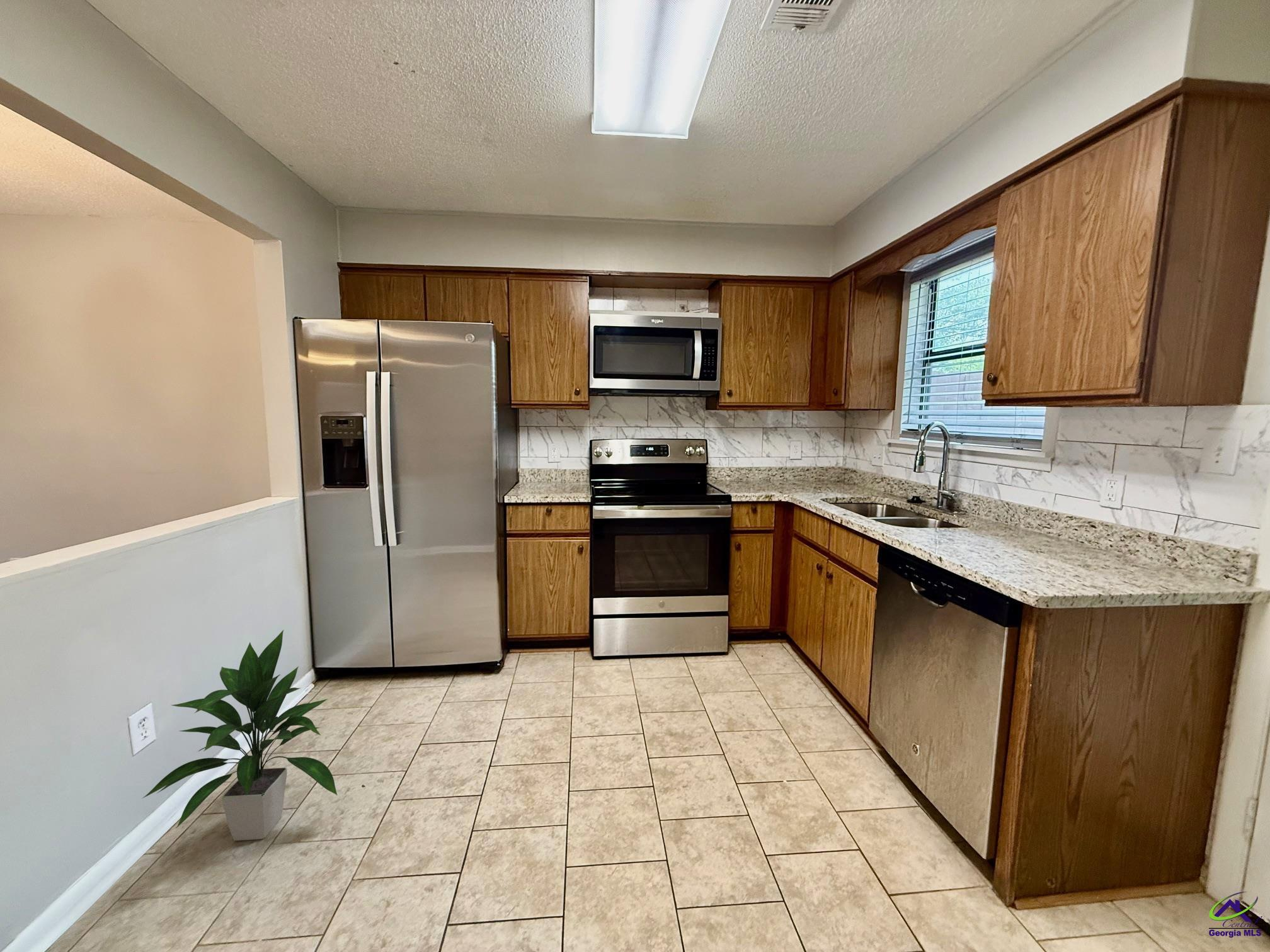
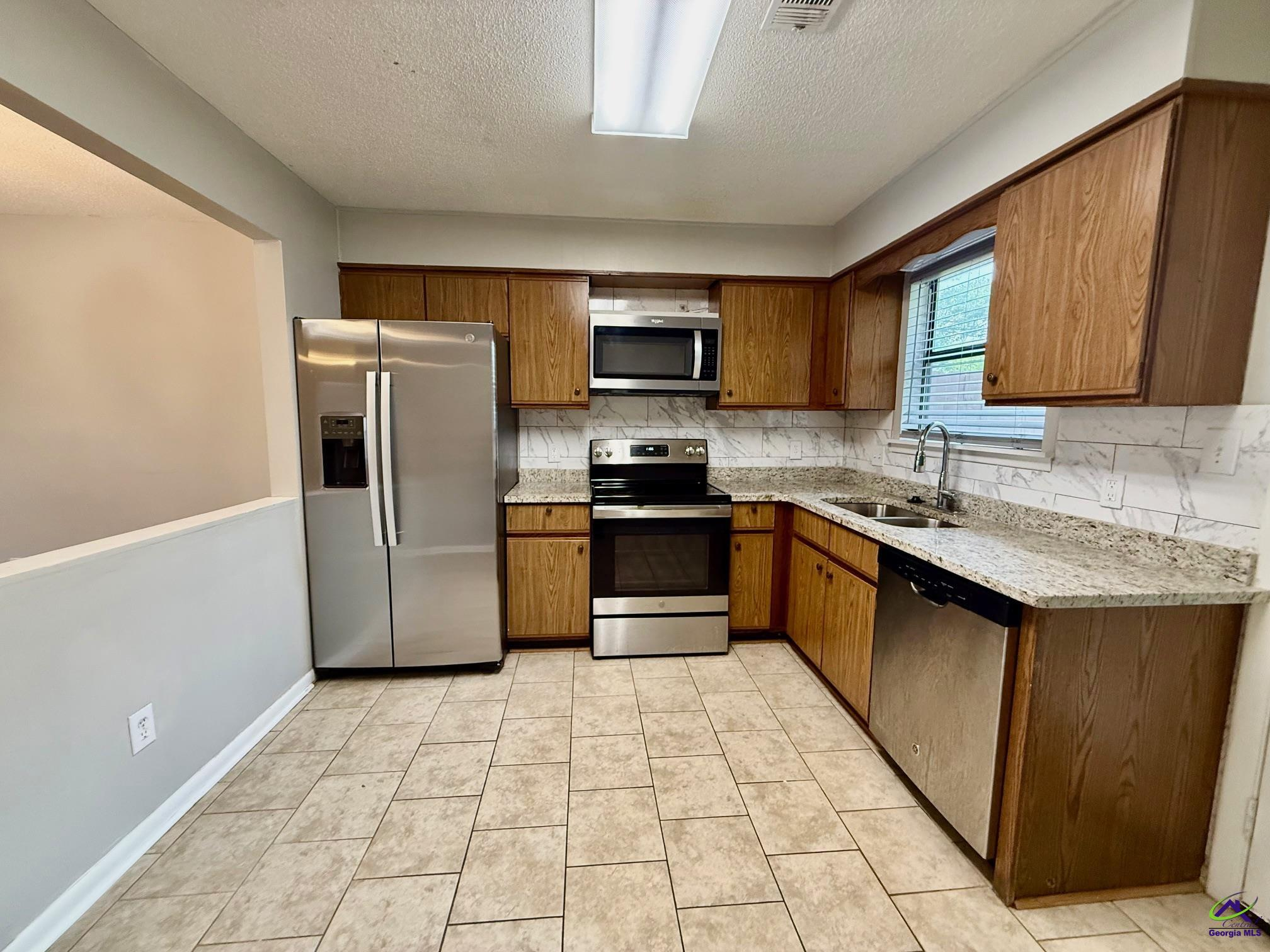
- indoor plant (257, 742)
